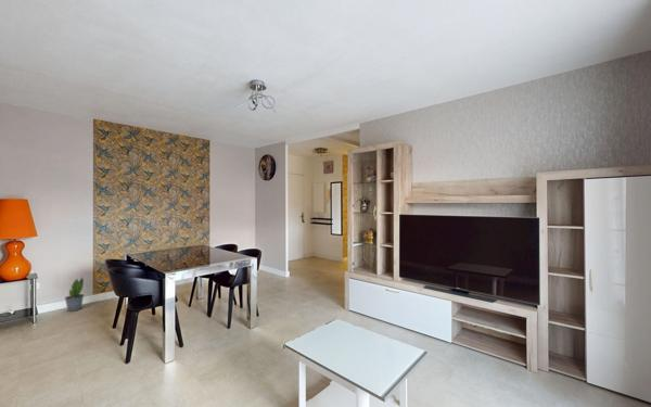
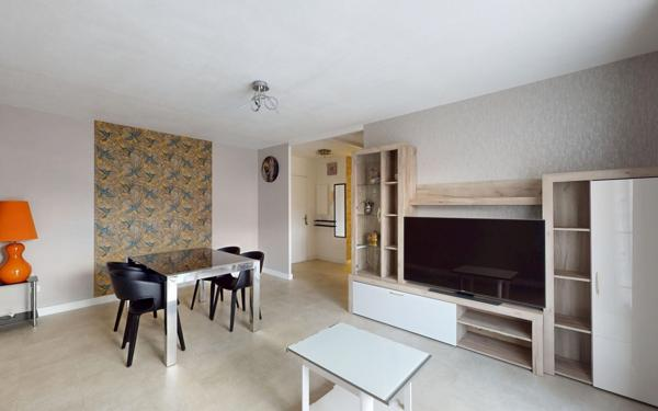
- potted plant (74, 293)
